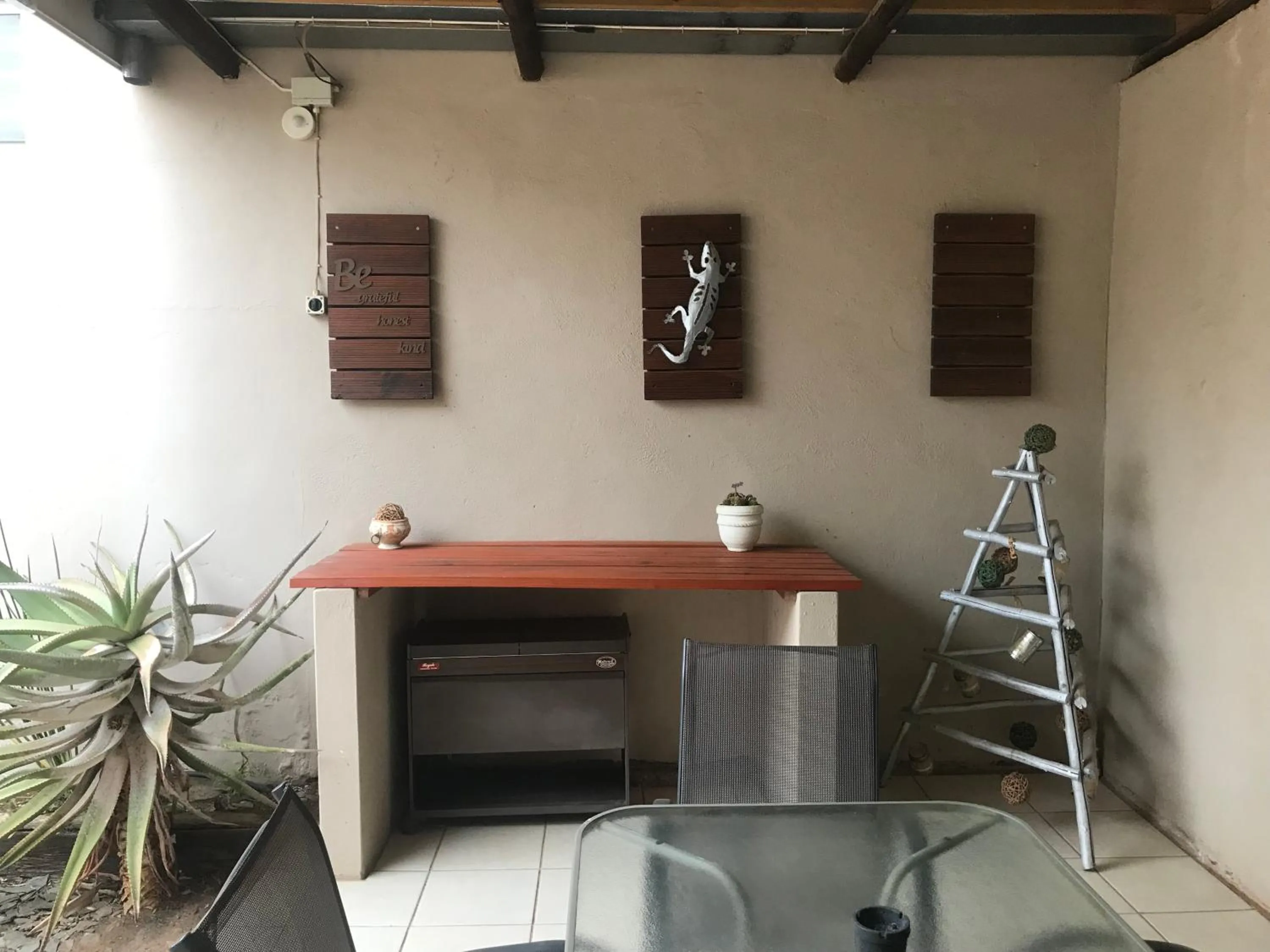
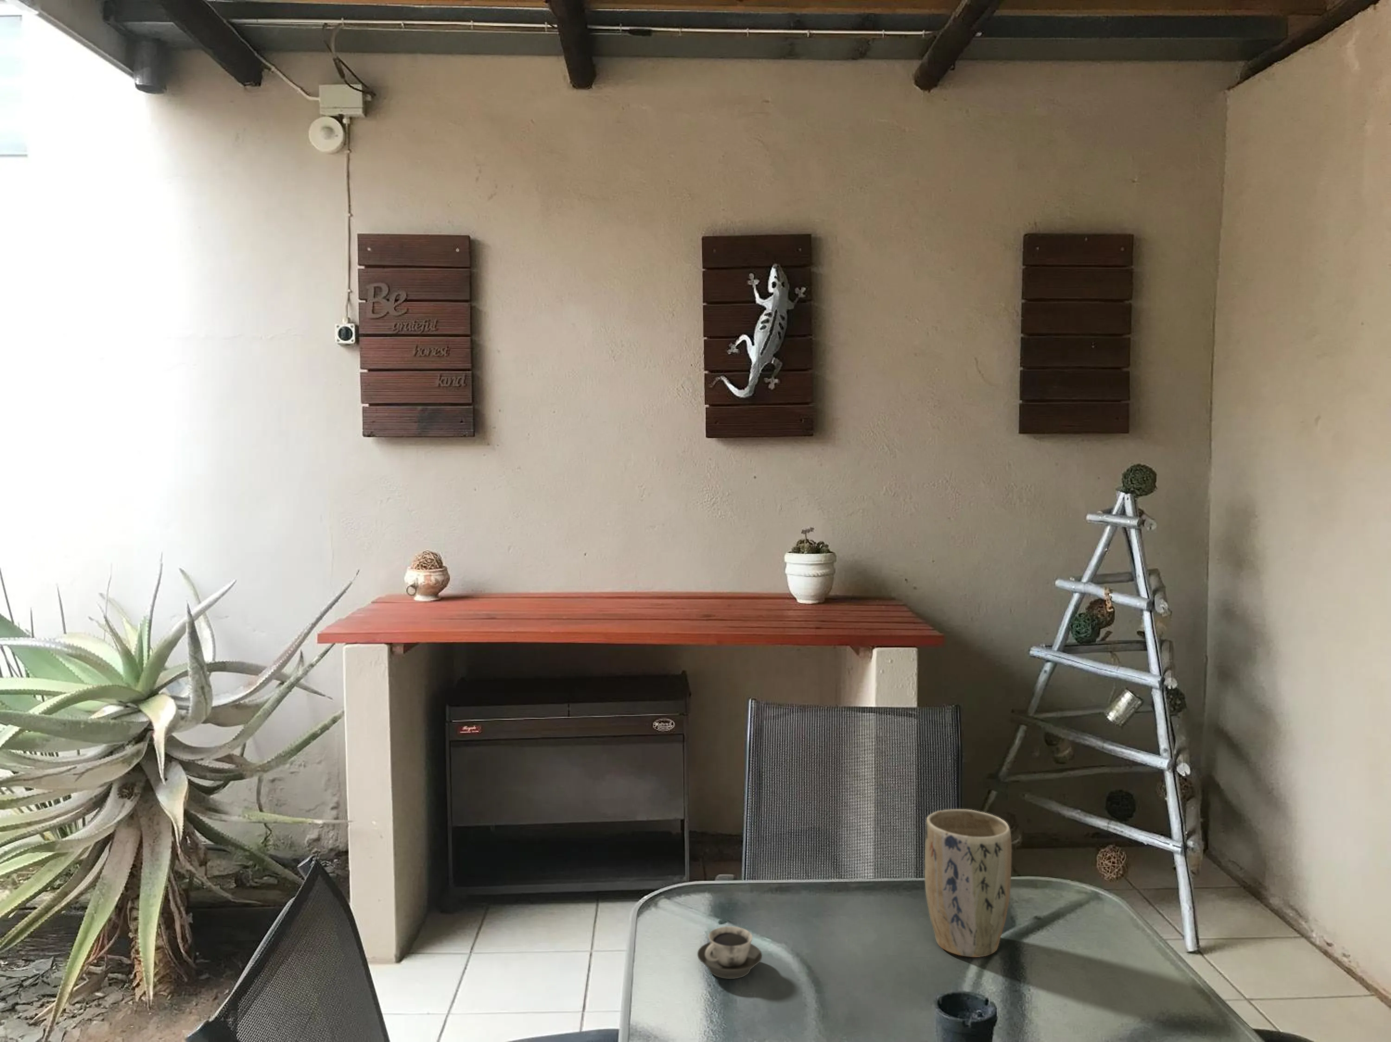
+ cup (729, 952)
+ plant pot (967, 882)
